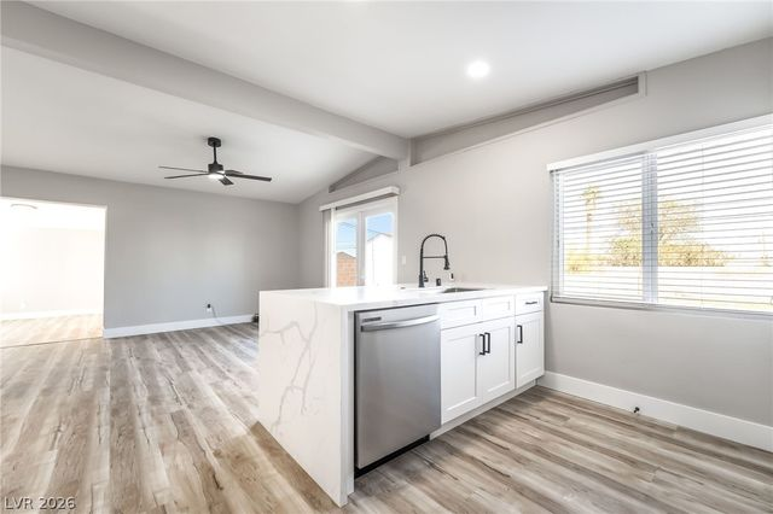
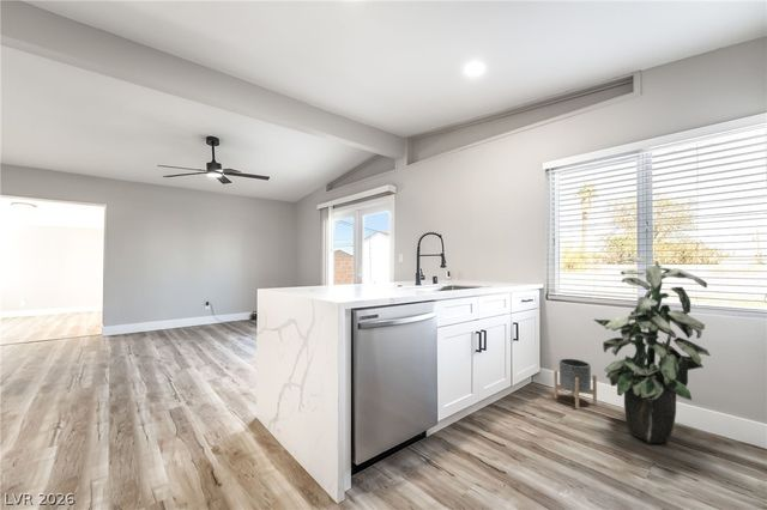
+ indoor plant (645, 345)
+ planter (574, 382)
